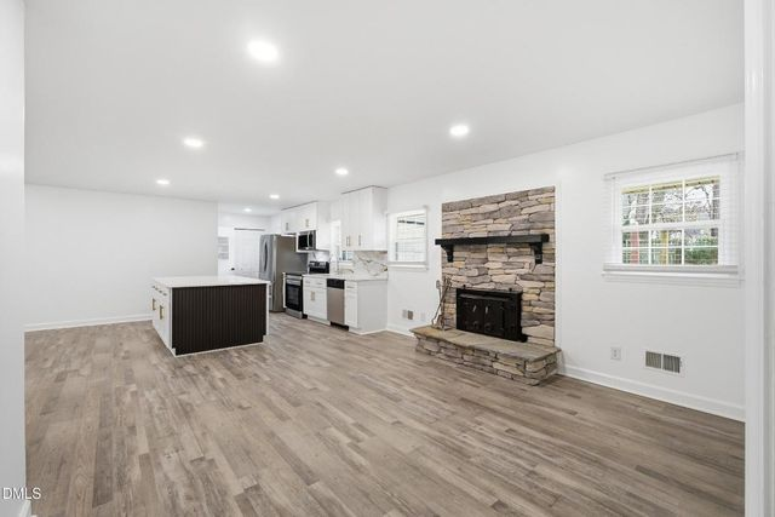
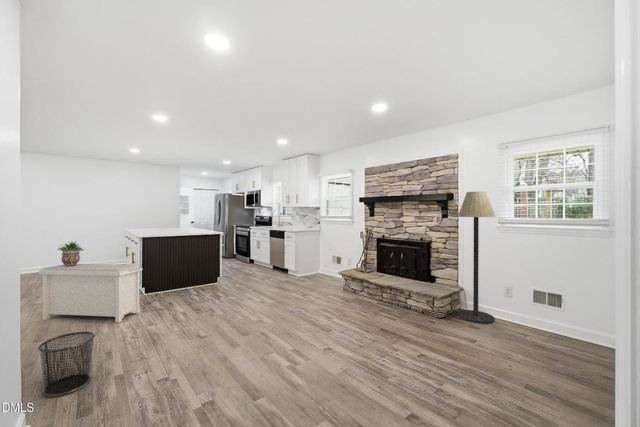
+ waste bin (67, 363)
+ bench (92, 291)
+ floor lamp (476, 254)
+ potted plant (70, 252)
